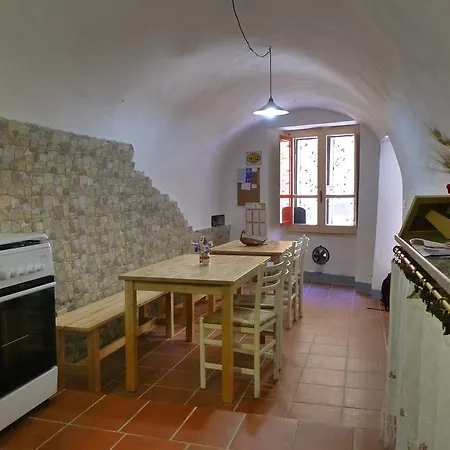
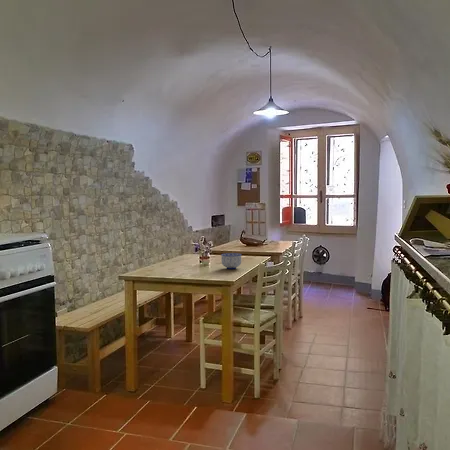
+ bowl (231, 261)
